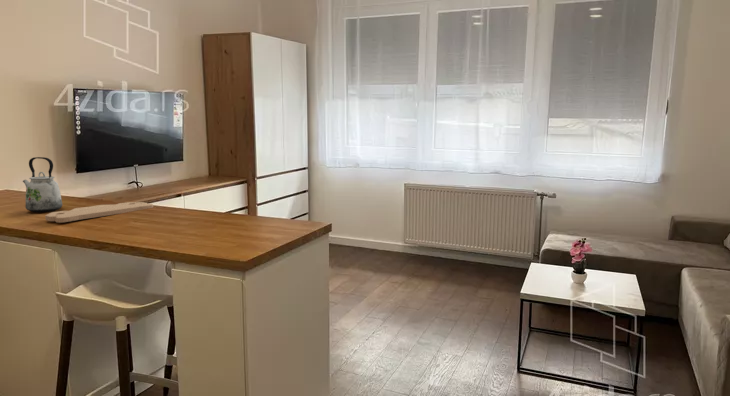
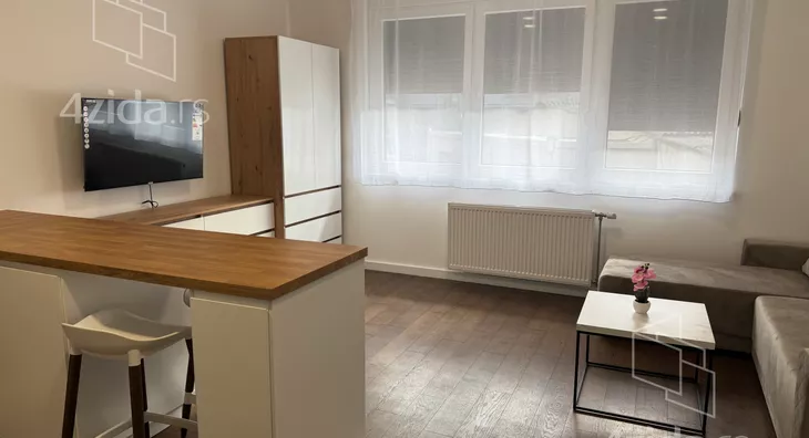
- kettle (38, 183)
- cutting board (99, 210)
